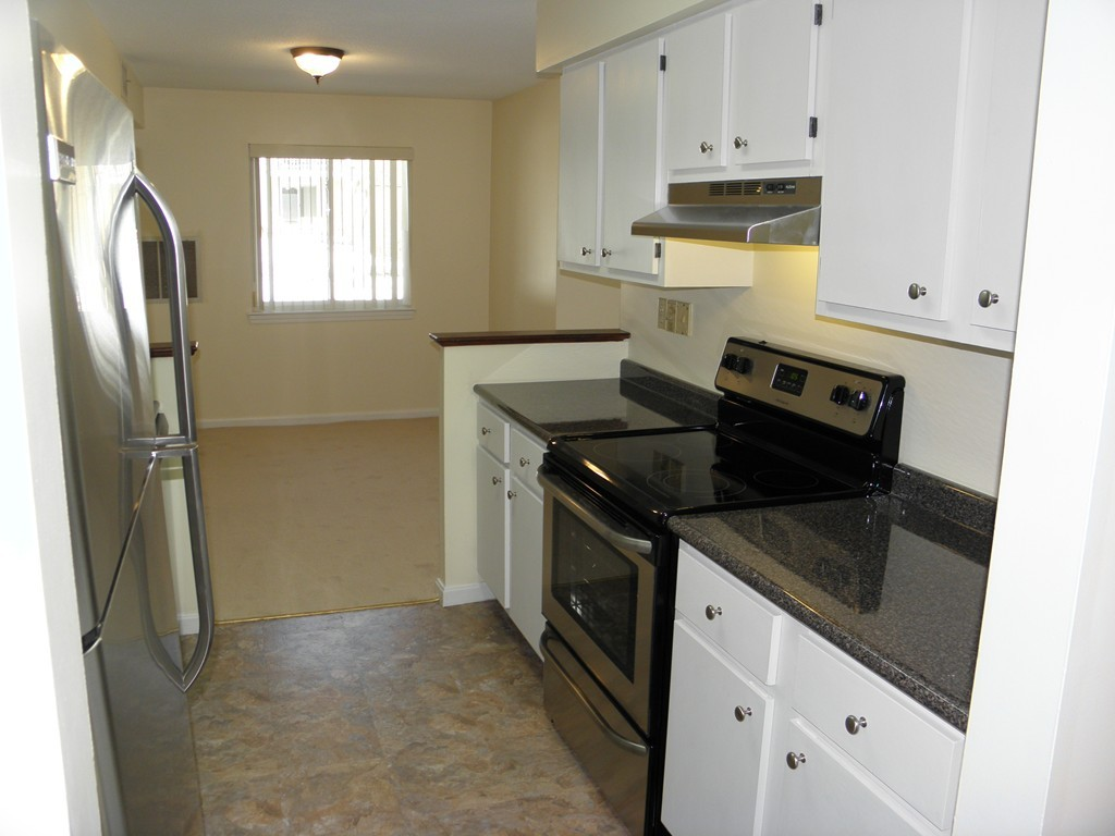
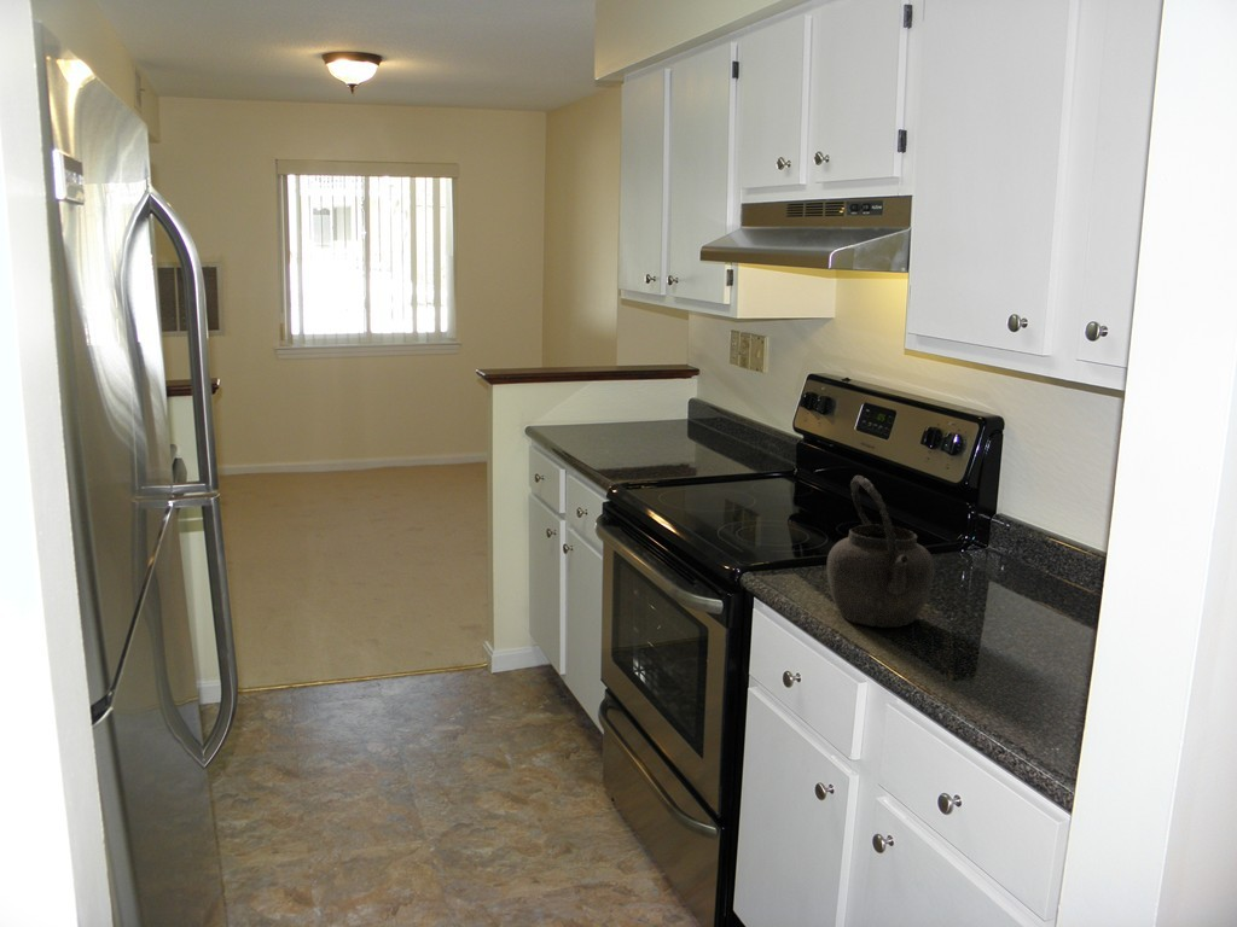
+ kettle (881, 550)
